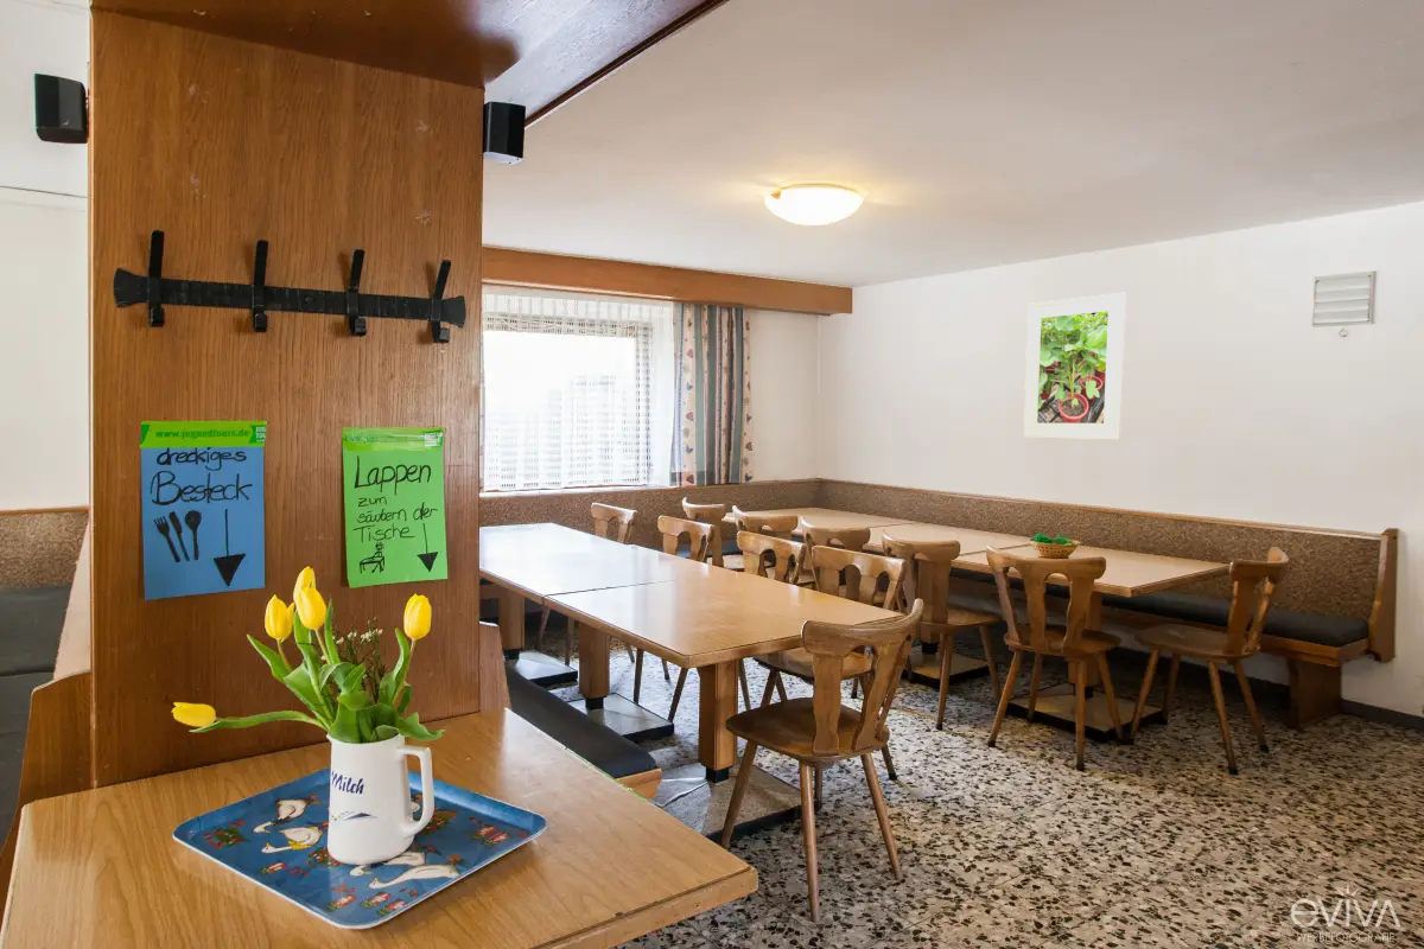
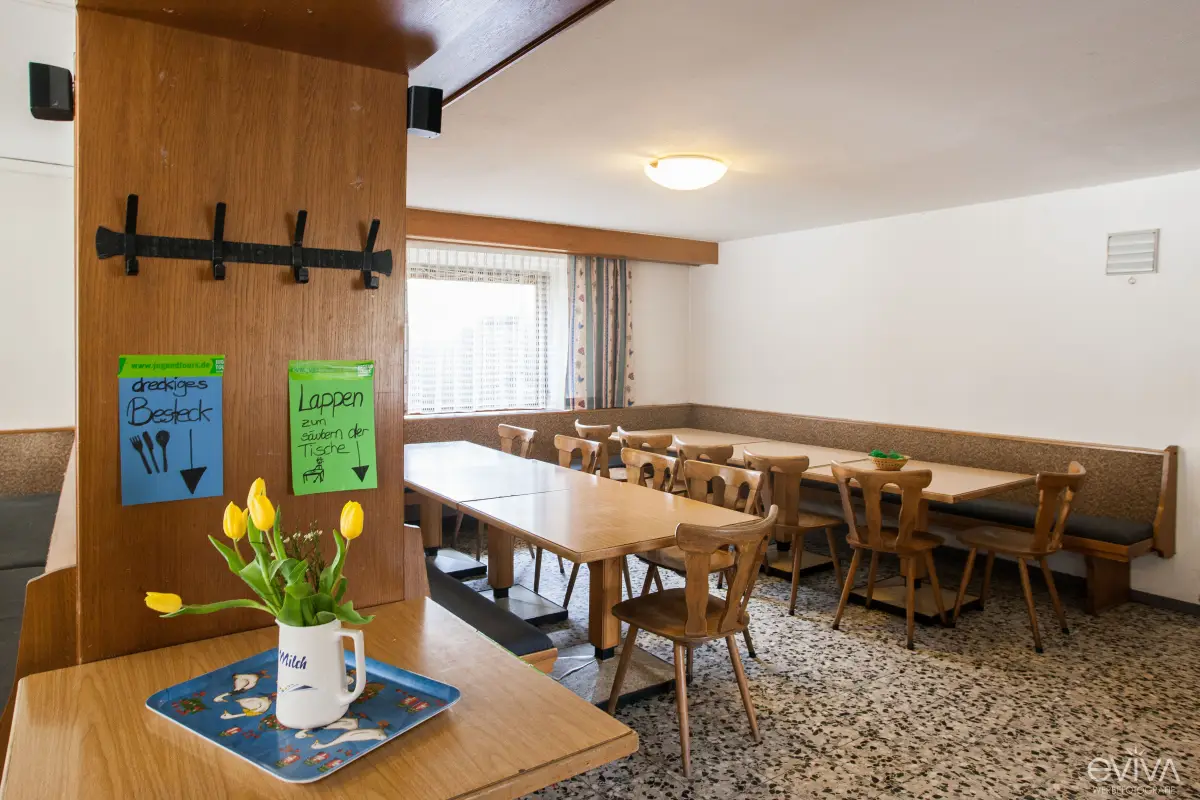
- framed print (1072, 369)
